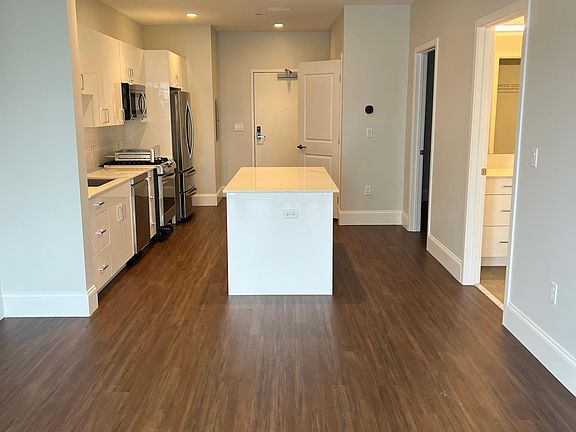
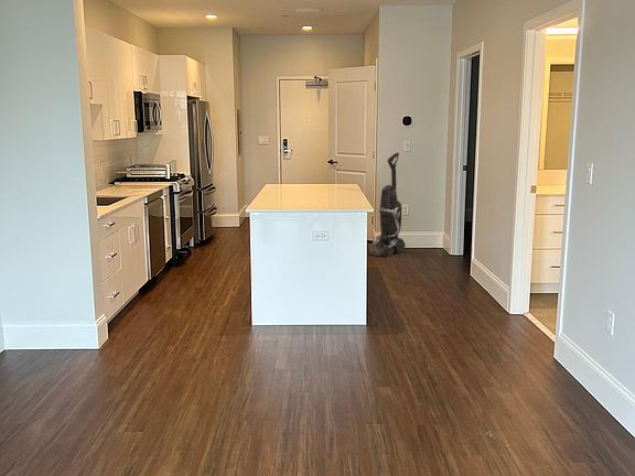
+ vacuum cleaner (383, 203)
